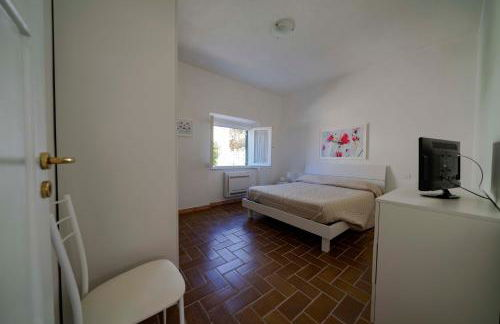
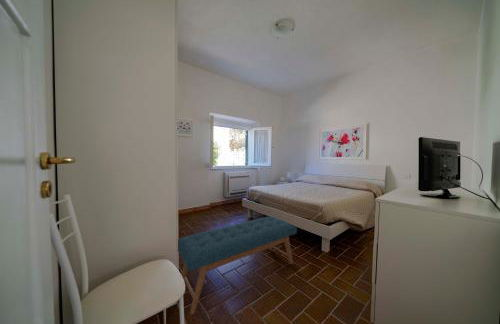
+ bench (241, 251)
